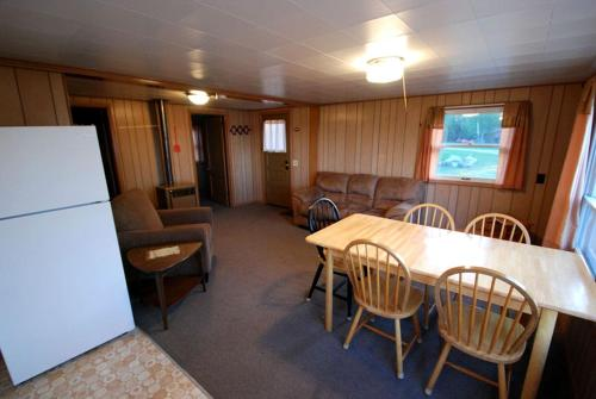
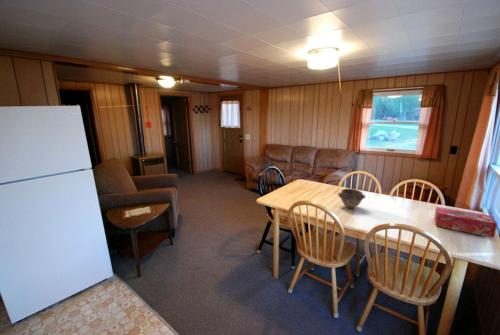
+ tissue box (462, 220)
+ bowl (351, 199)
